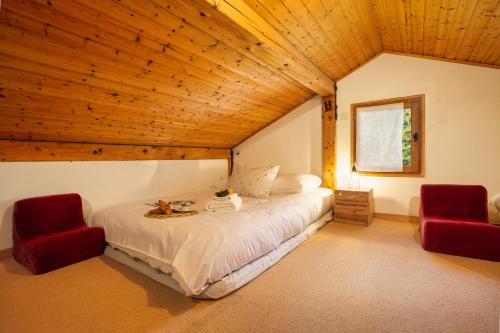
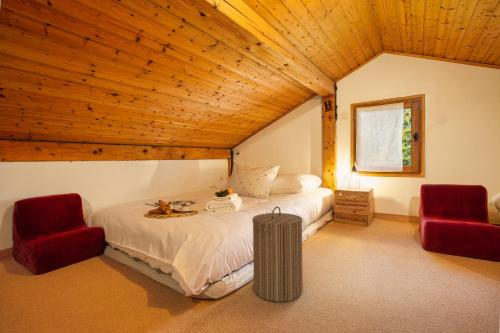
+ laundry hamper (277, 247)
